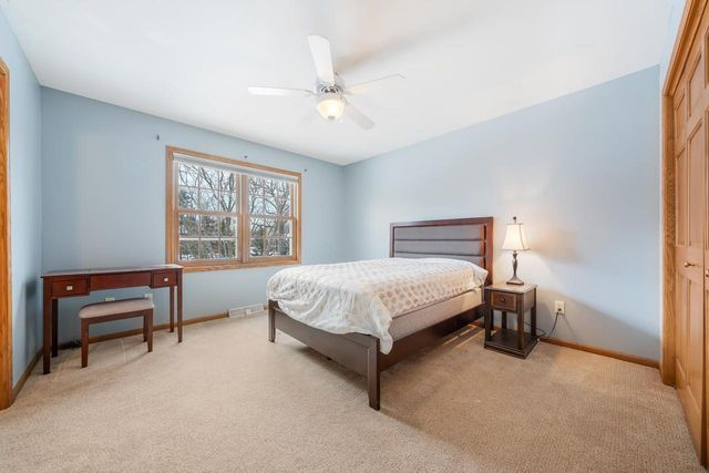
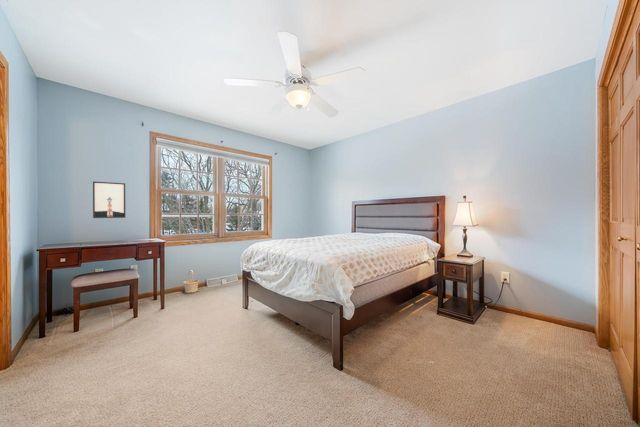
+ basket (191, 280)
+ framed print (109, 200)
